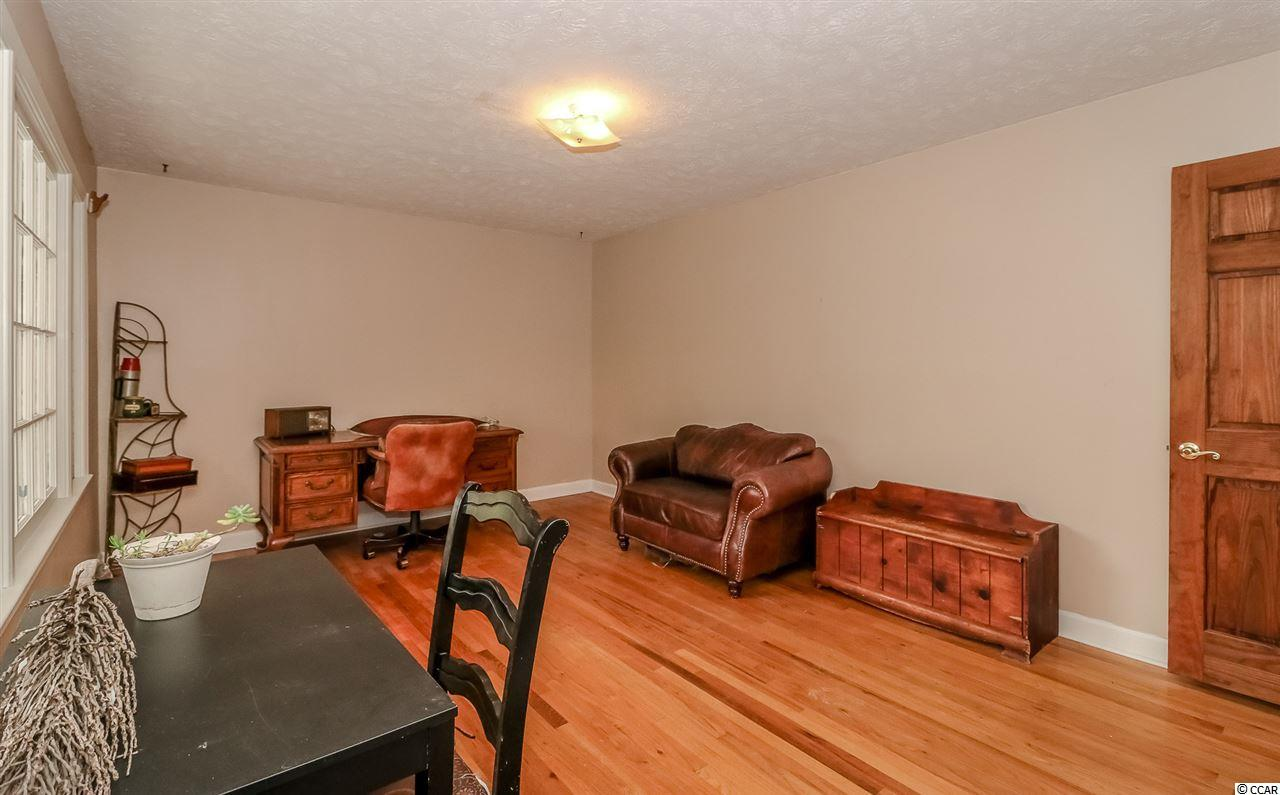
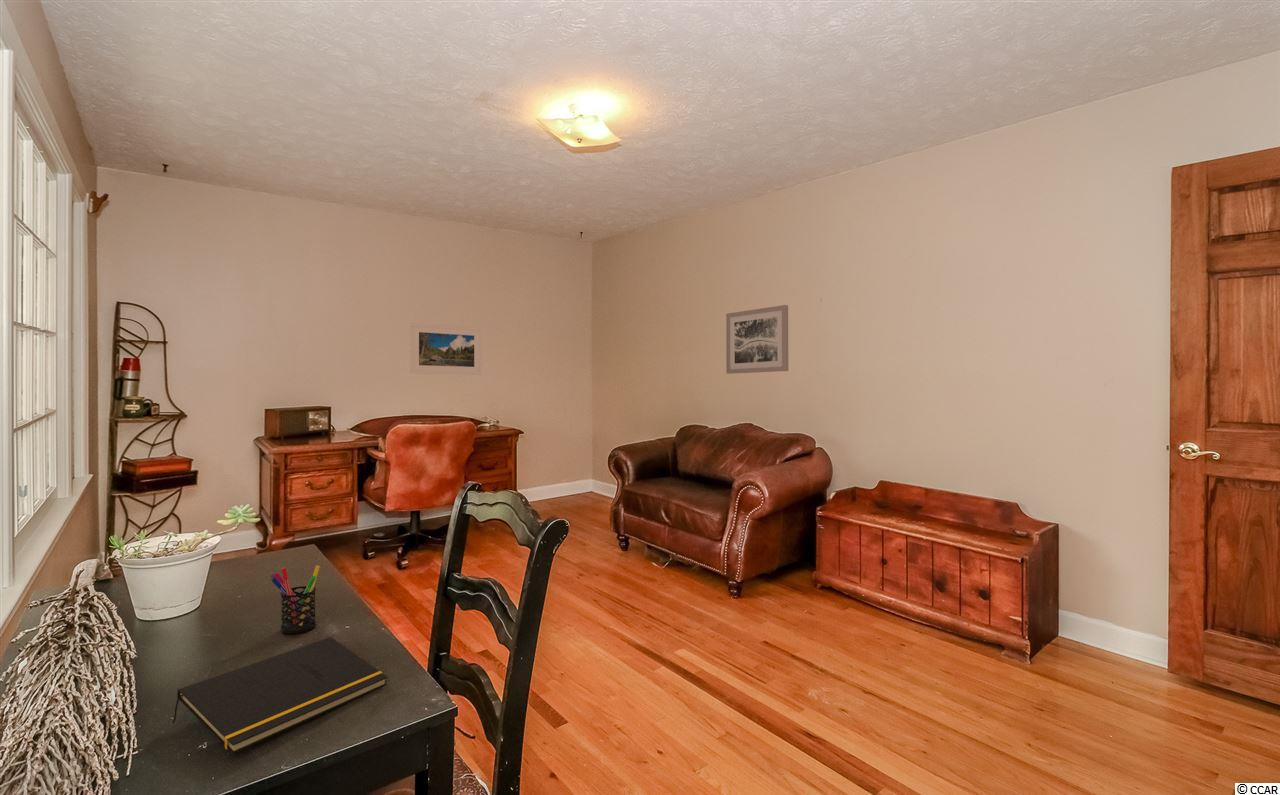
+ pen holder (299, 596)
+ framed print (447, 350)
+ notepad (288, 686)
+ wall art (755, 341)
